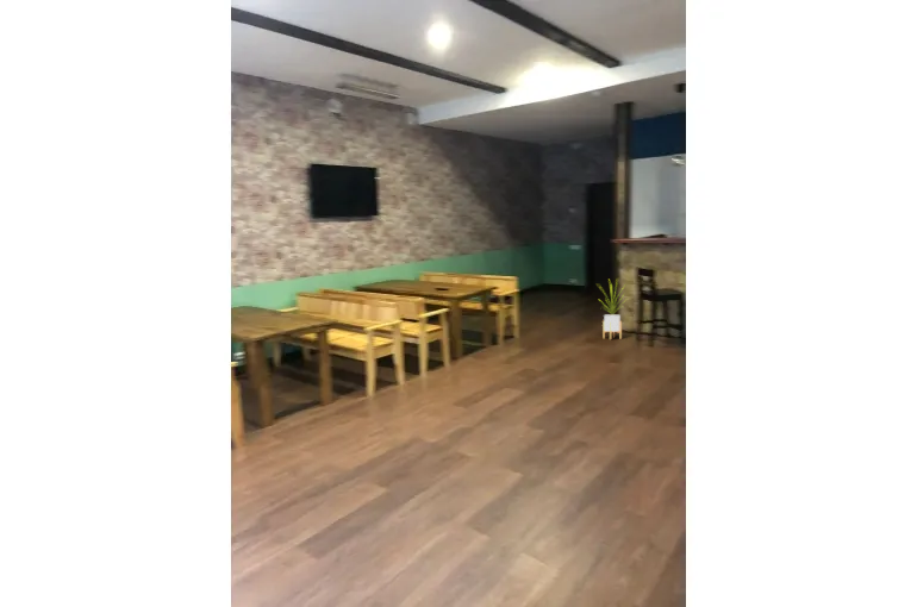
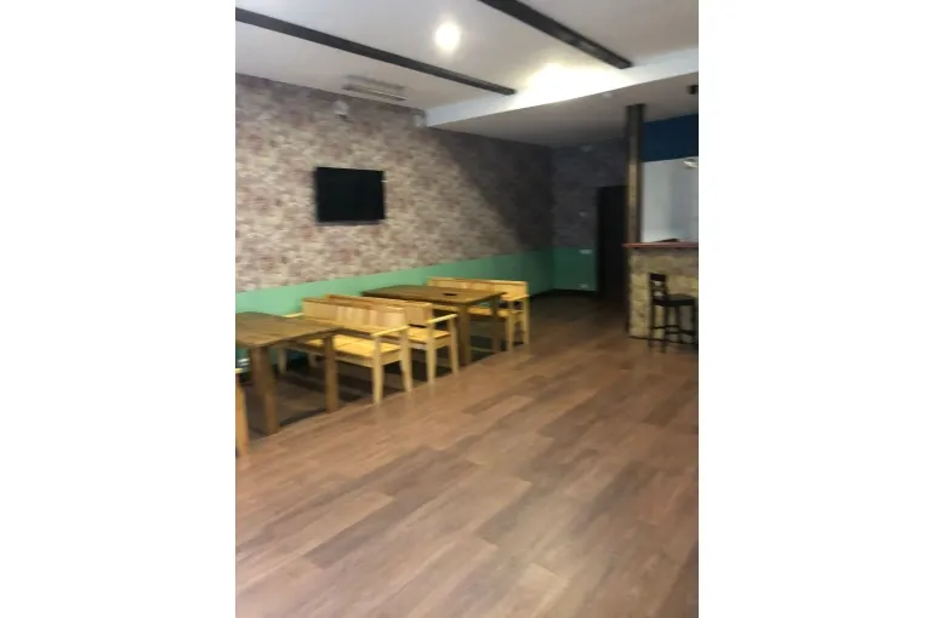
- house plant (611, 307)
